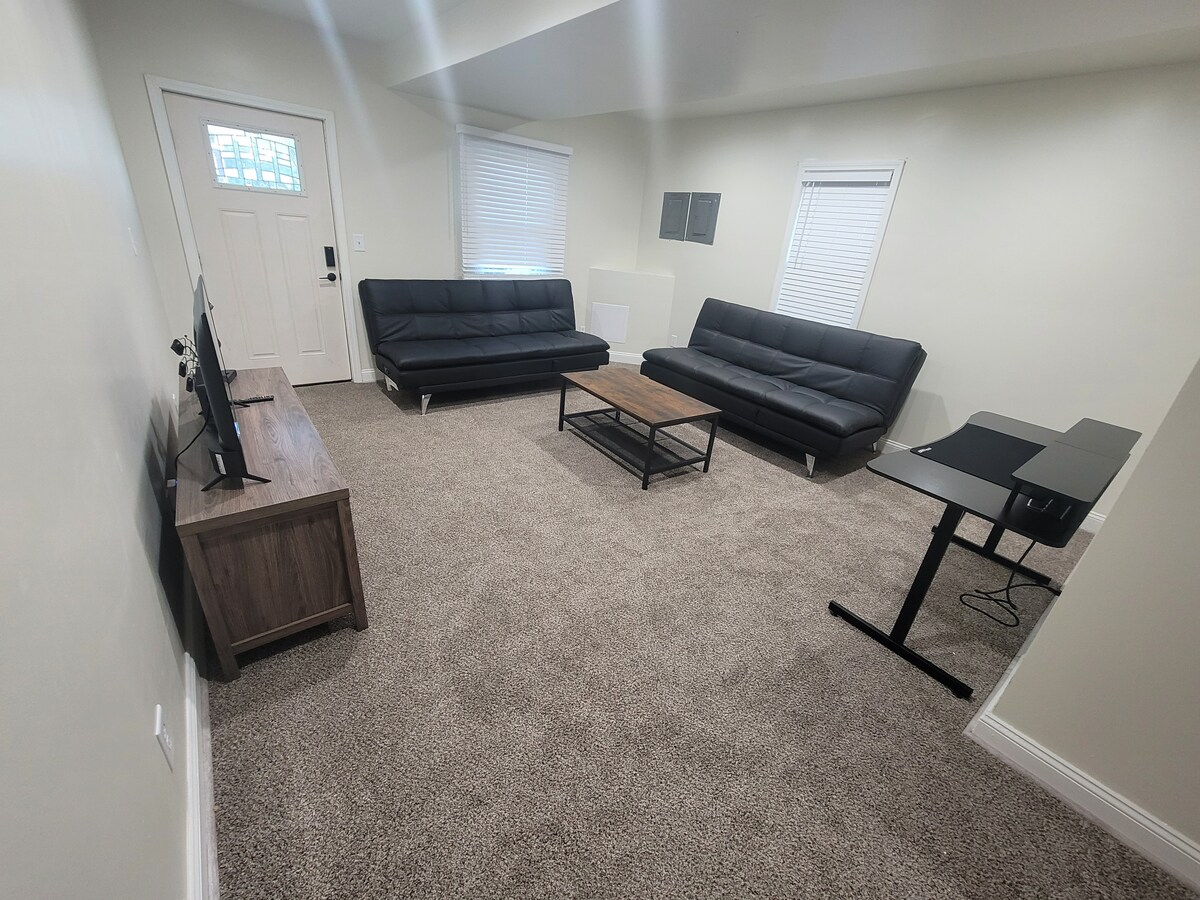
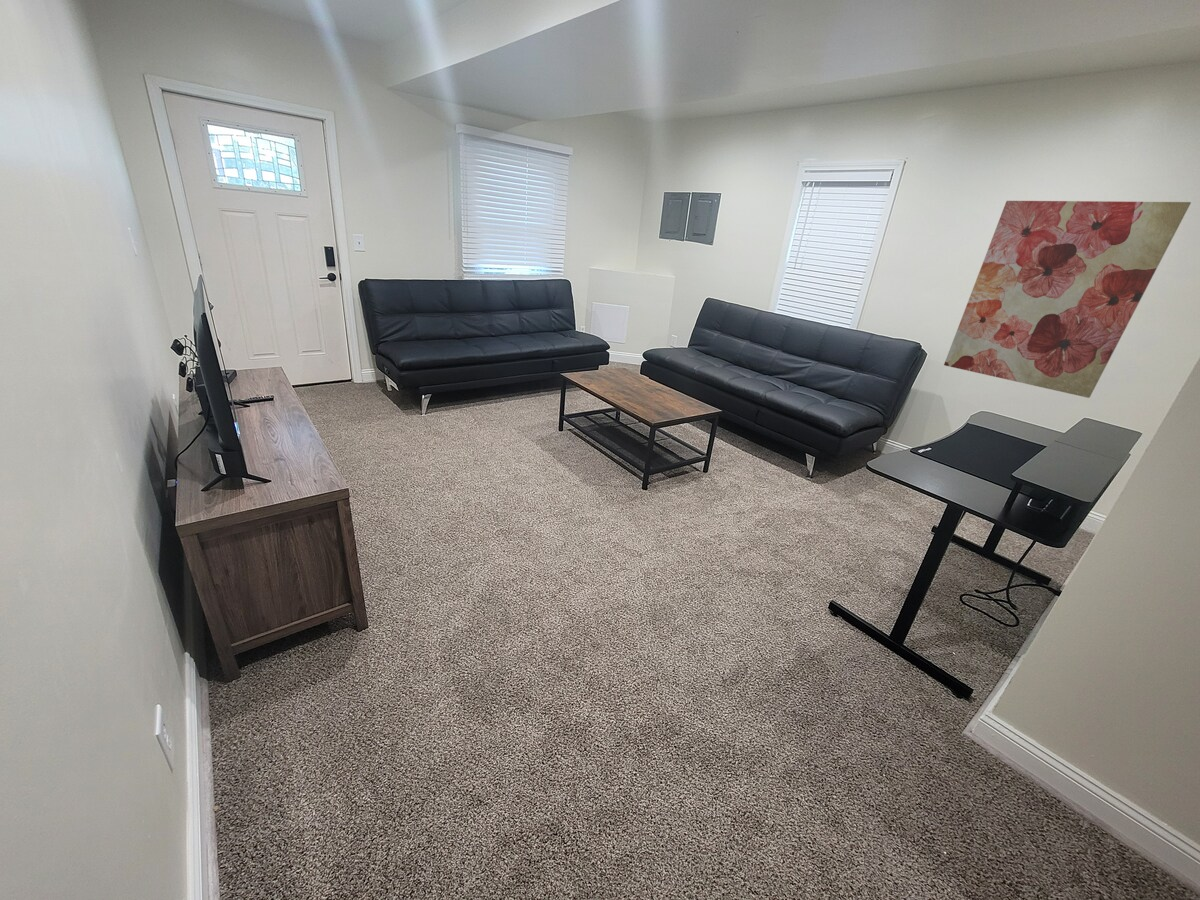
+ wall art (1047, 297)
